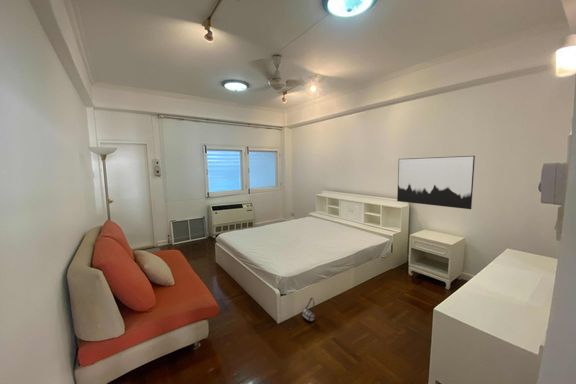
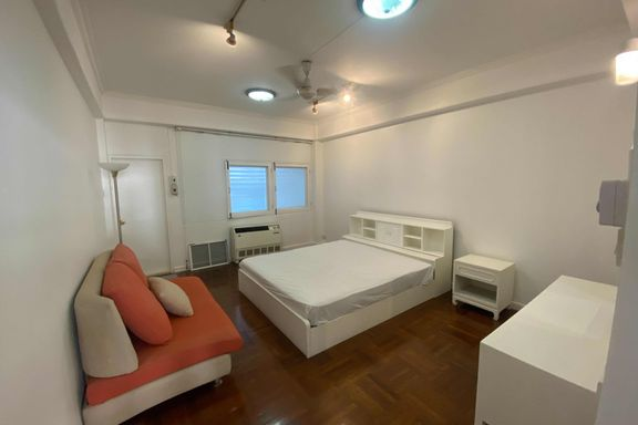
- wall art (431, 181)
- bag (302, 312)
